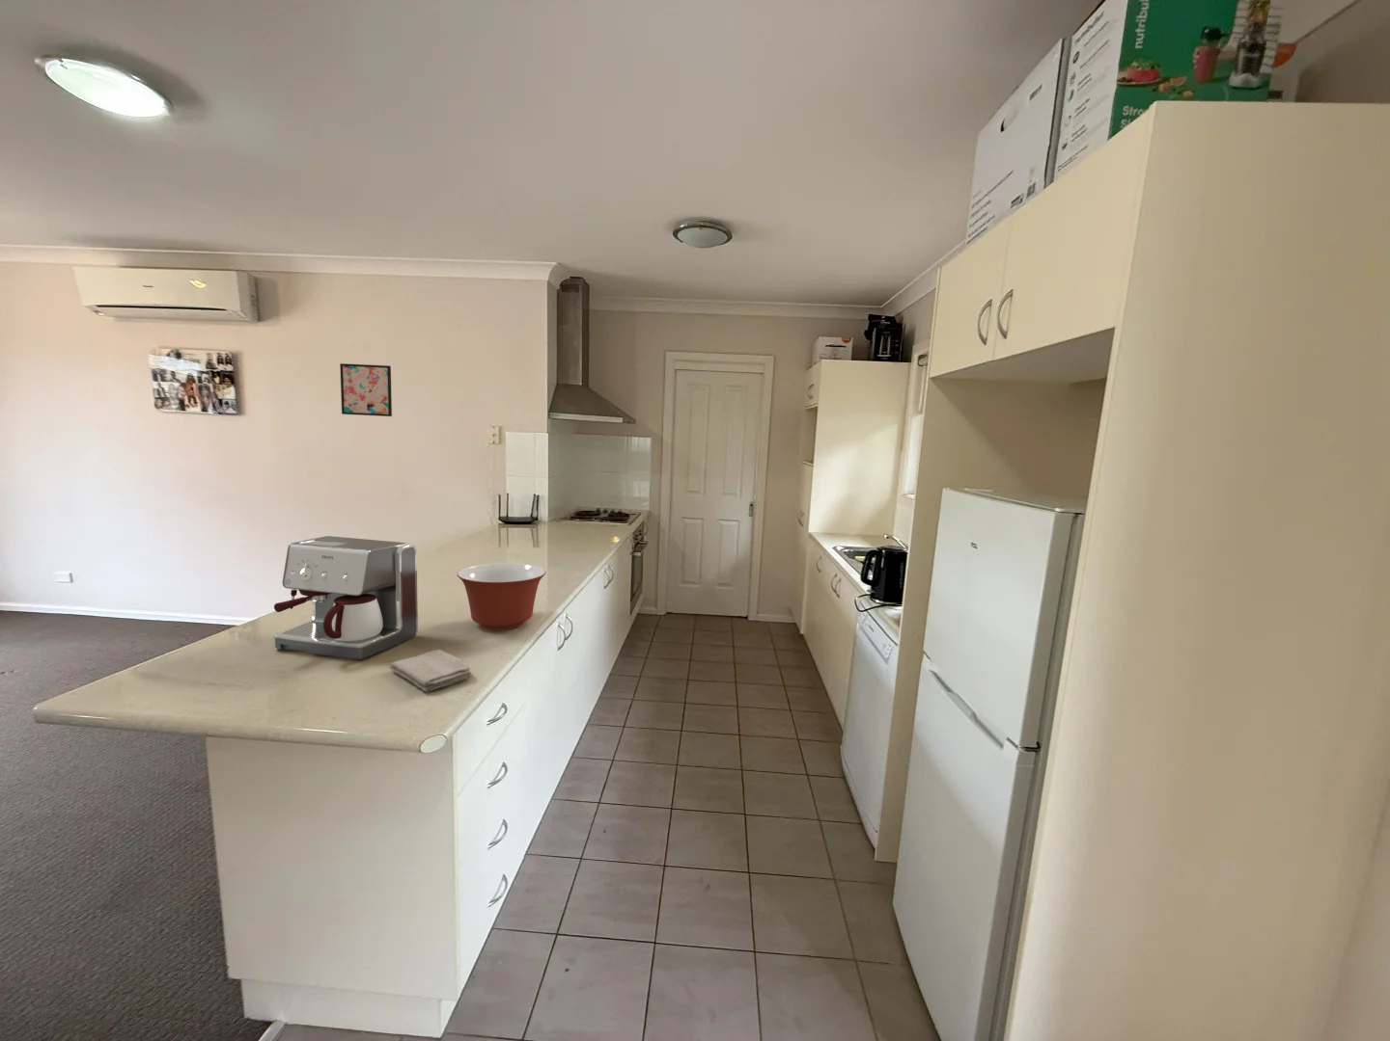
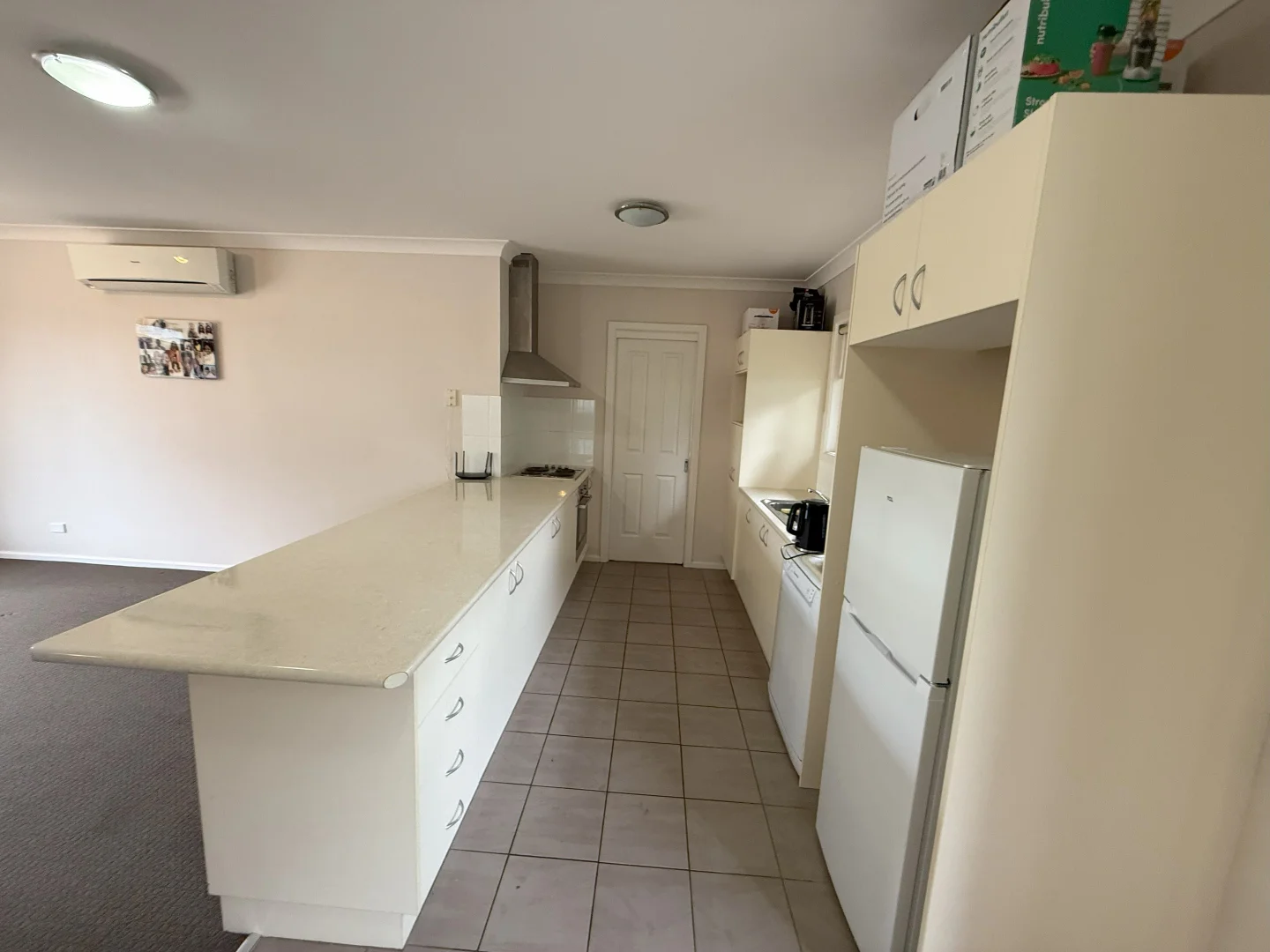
- wall art (366, 389)
- coffee maker (348, 593)
- washcloth (431, 668)
- mixing bowl (502, 598)
